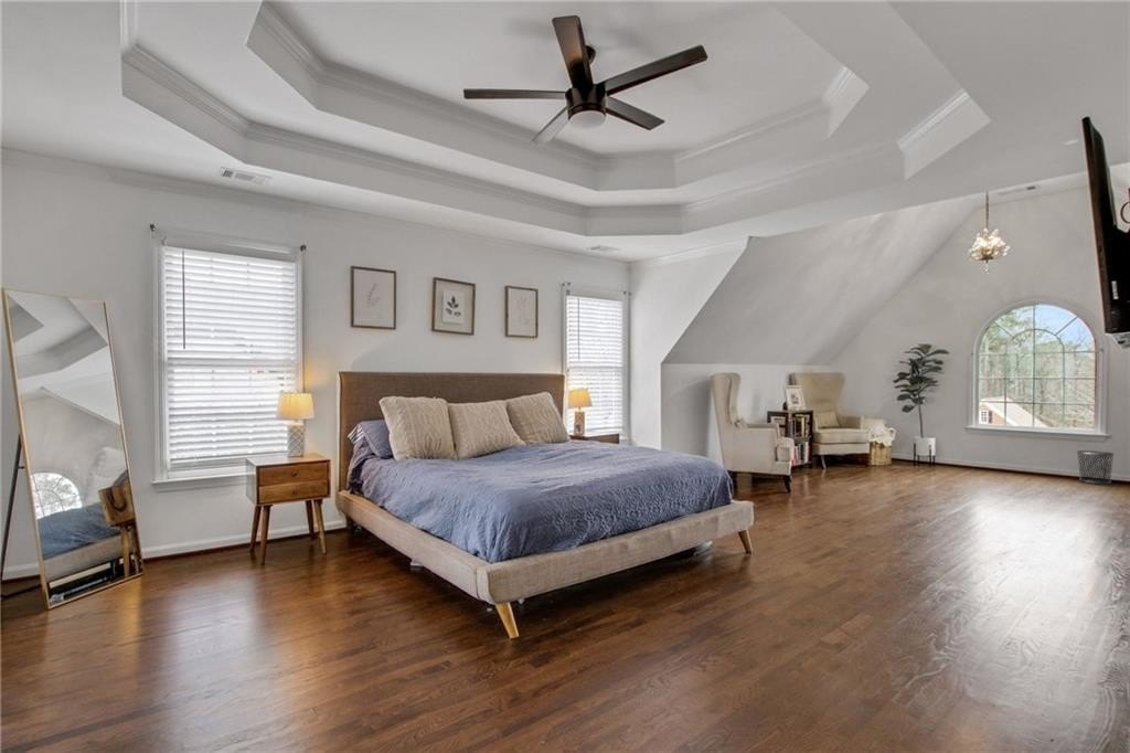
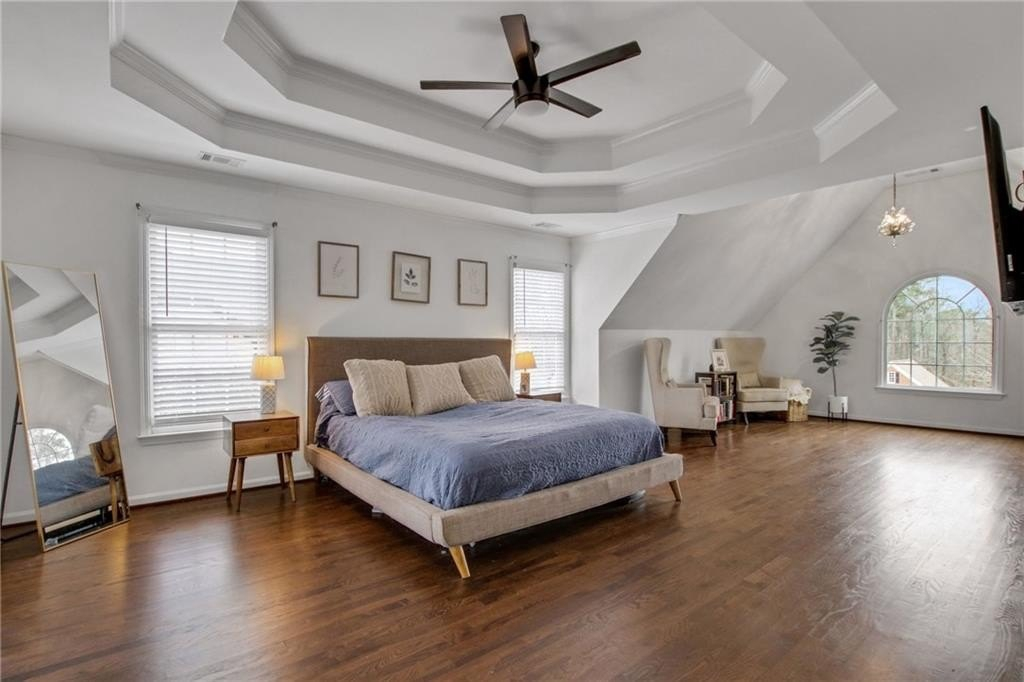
- waste bin (1094, 466)
